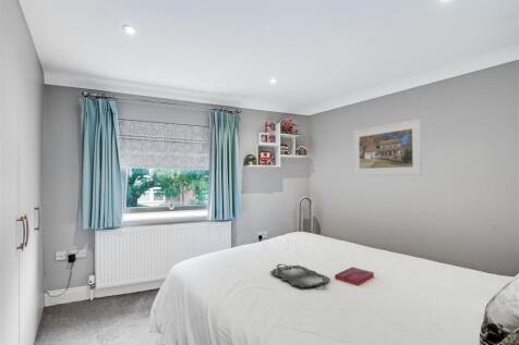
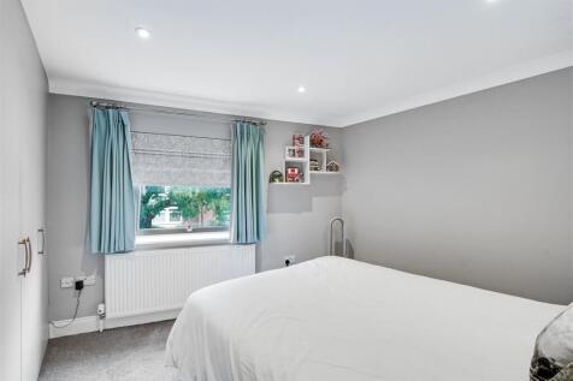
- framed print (383, 150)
- hardback book (354, 275)
- serving tray (299, 274)
